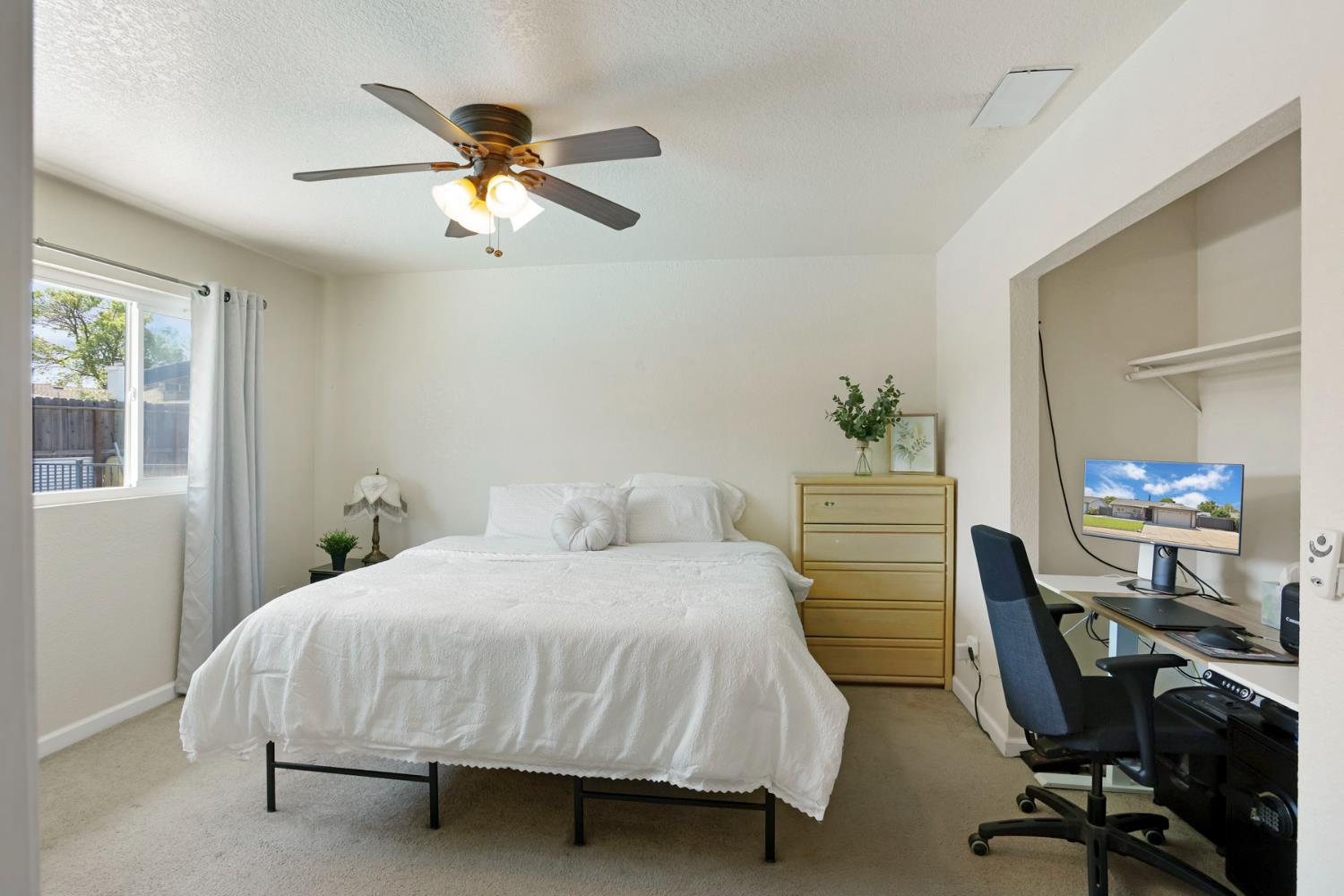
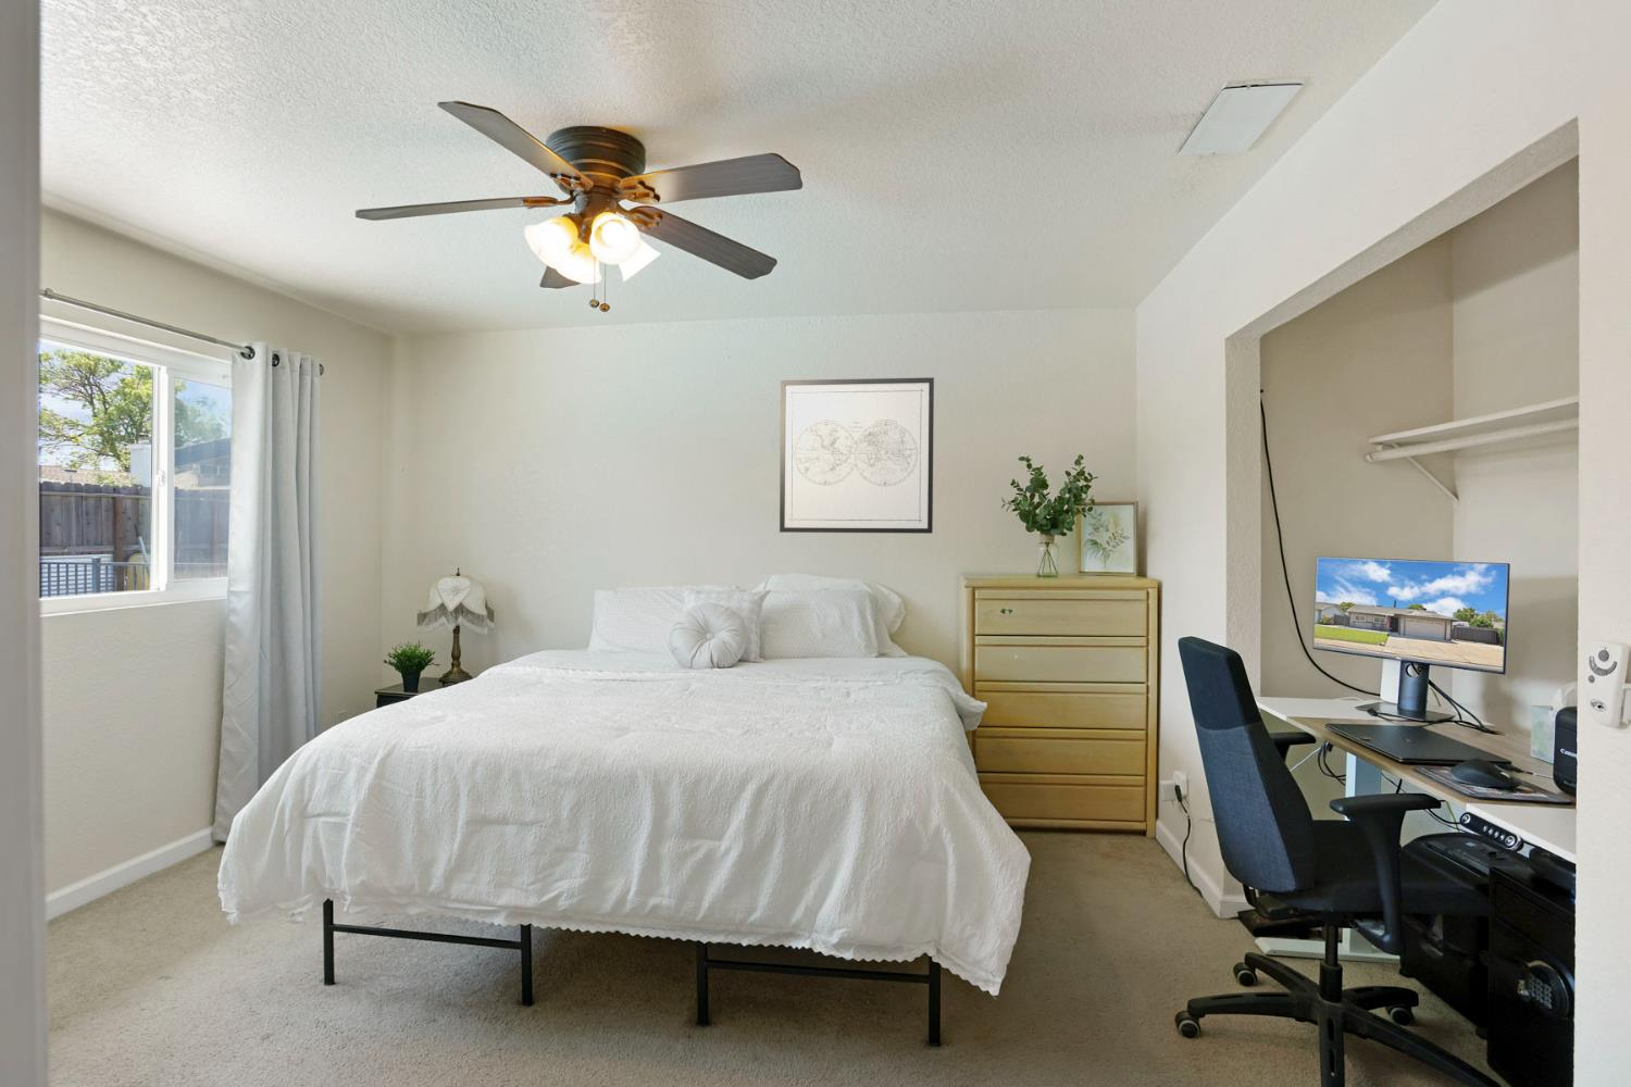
+ wall art (856, 455)
